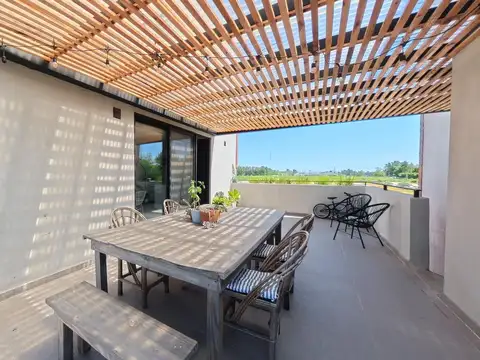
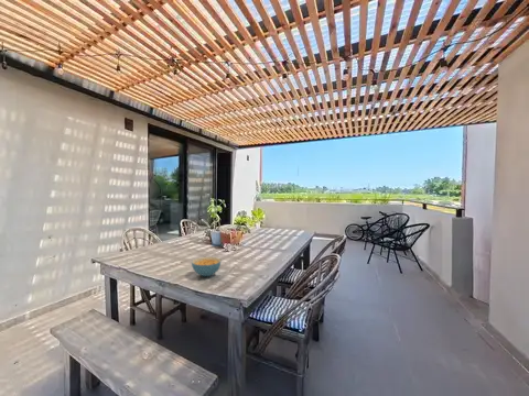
+ cereal bowl (206, 267)
